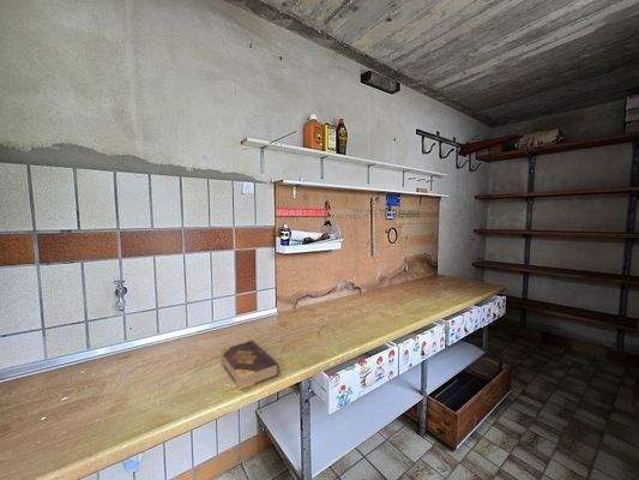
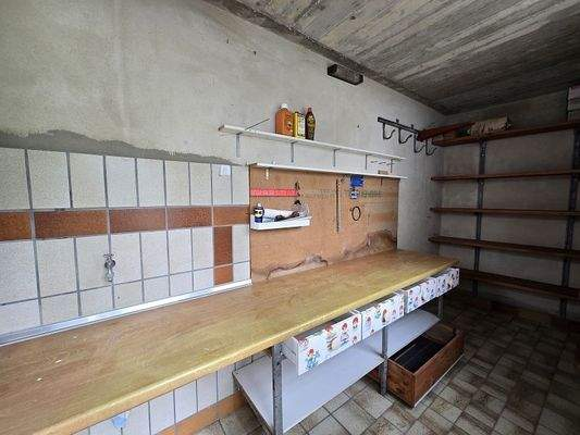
- book (246, 359)
